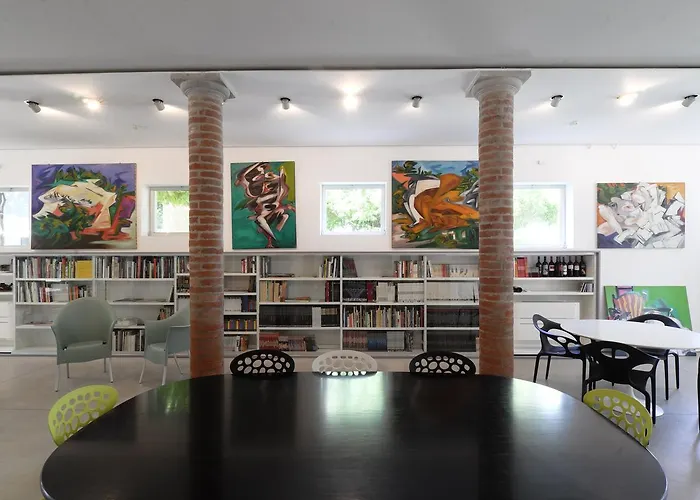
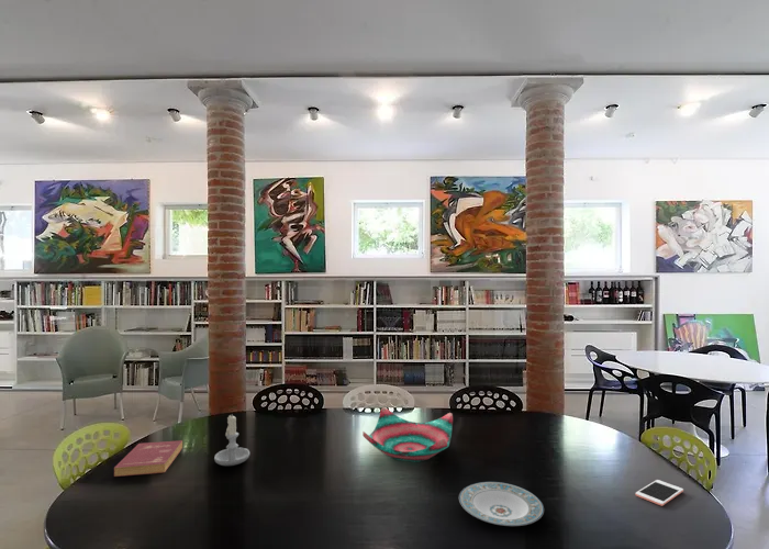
+ plate (500, 506)
+ book (151, 457)
+ decorative bowl (410, 437)
+ cell phone (659, 492)
+ candle (232, 437)
